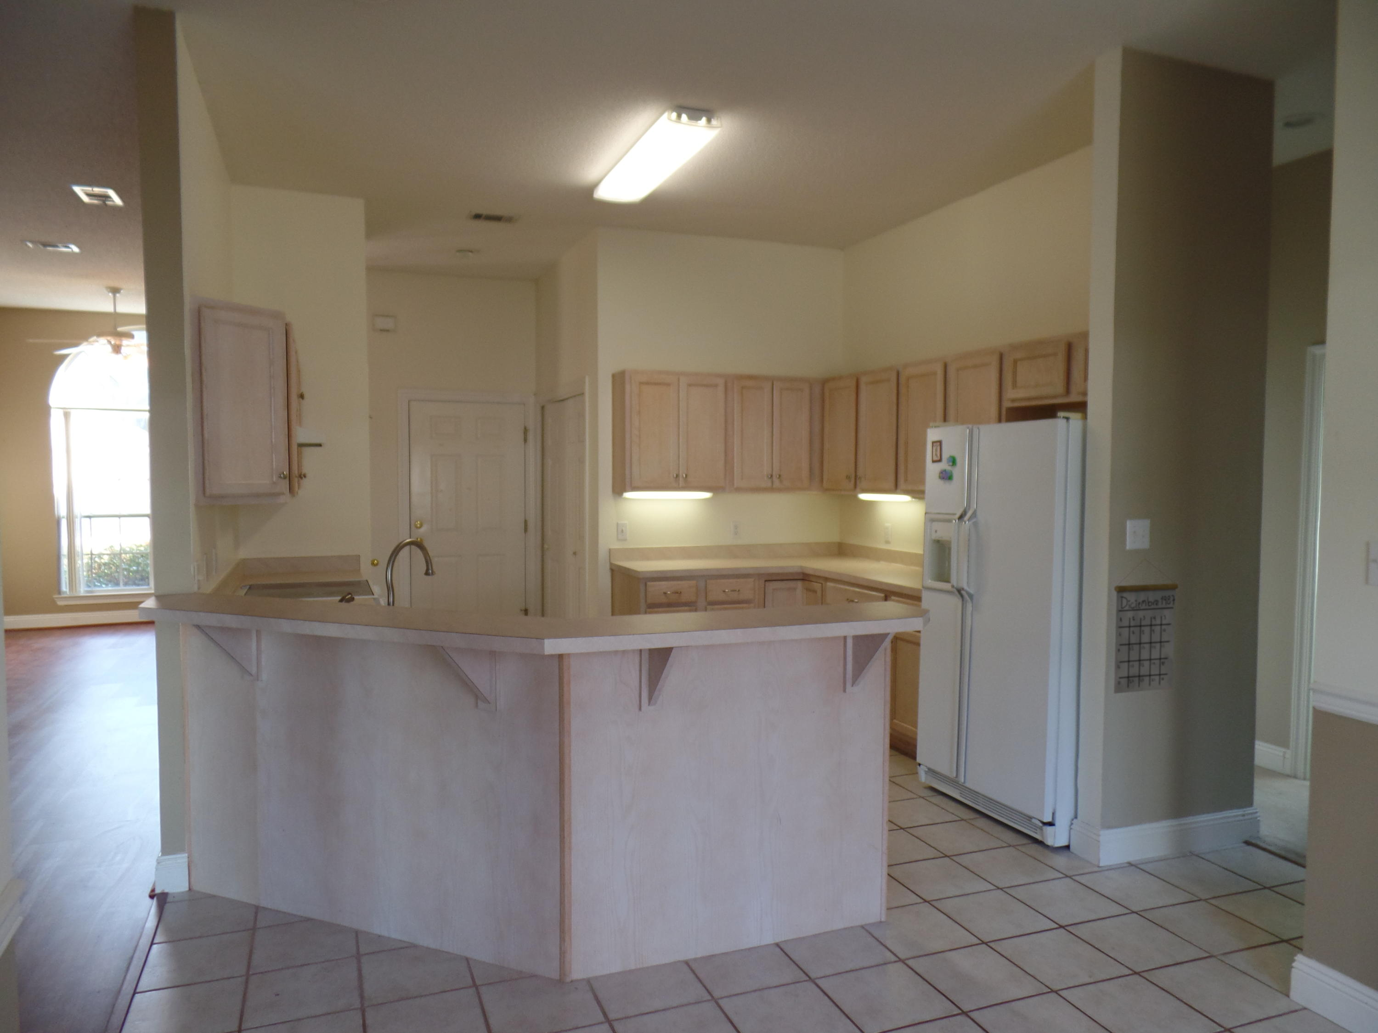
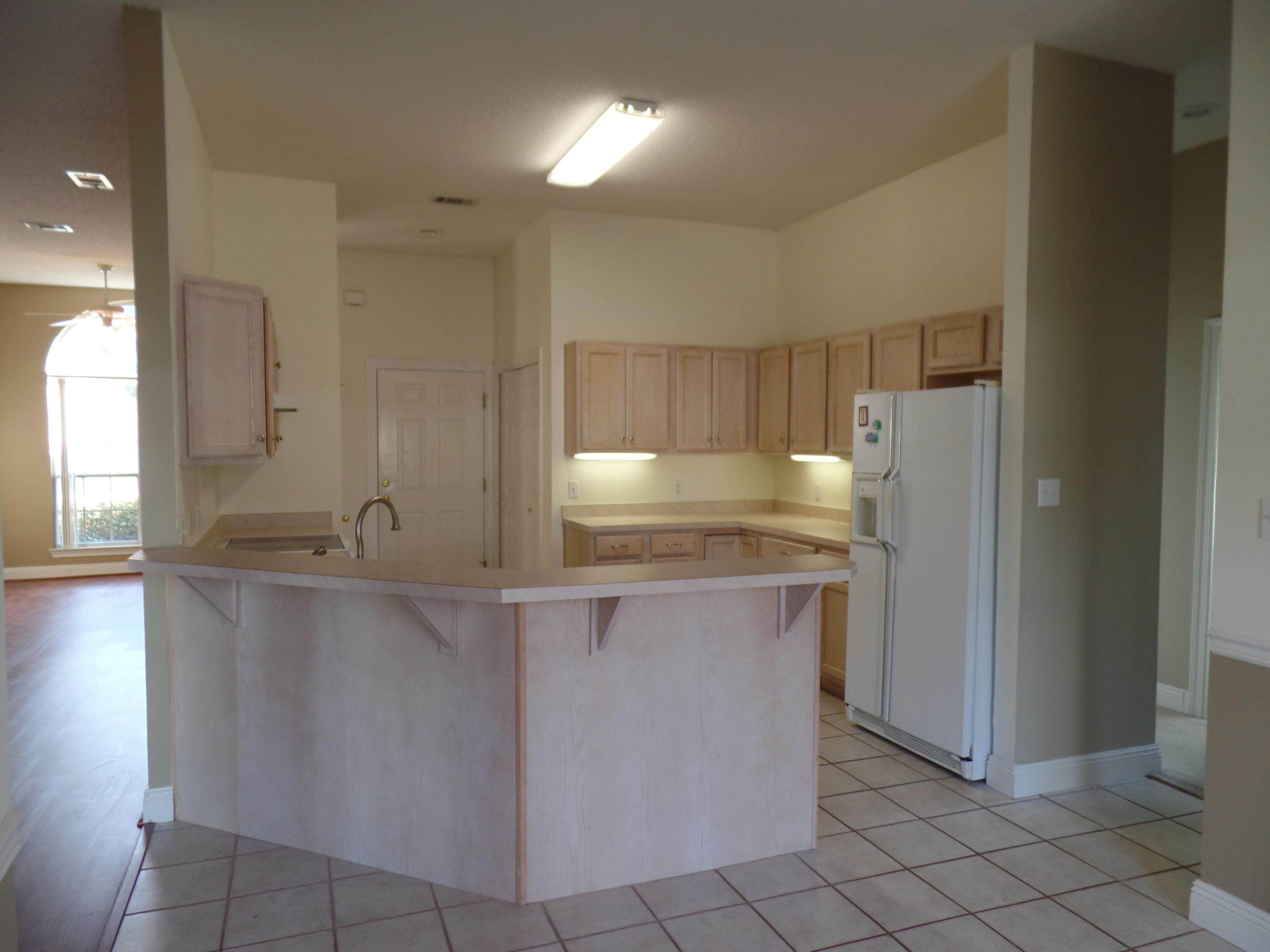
- calendar (1145, 625)
